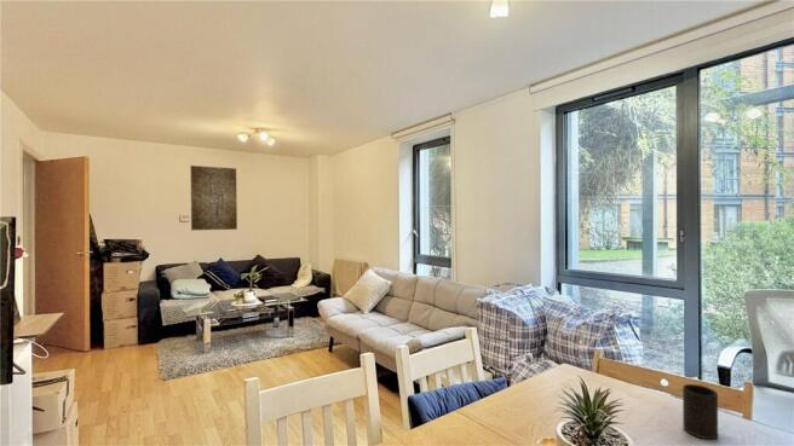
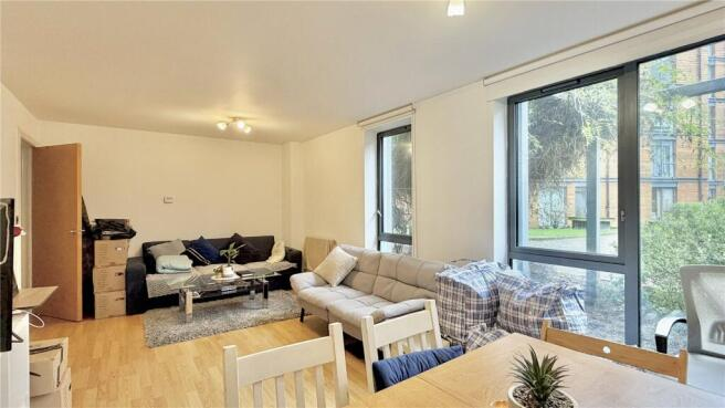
- wall art (214, 198)
- cup (700, 410)
